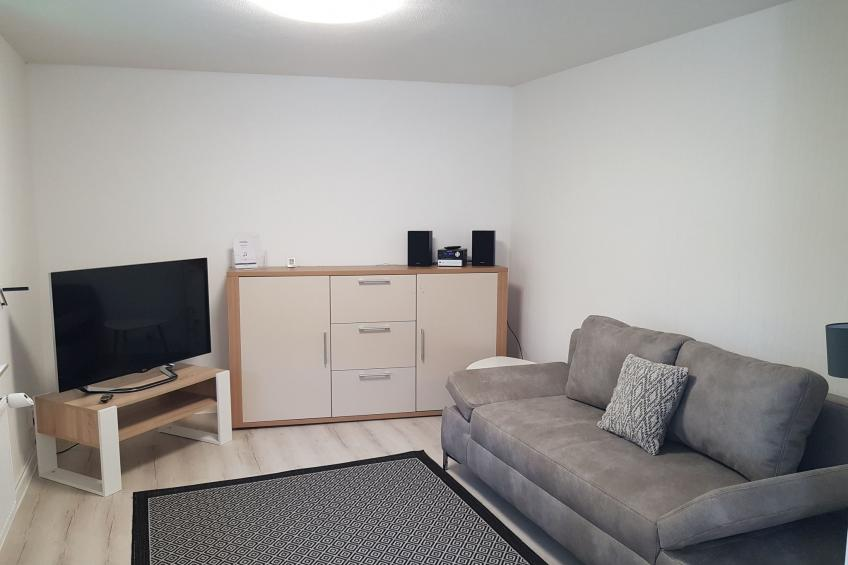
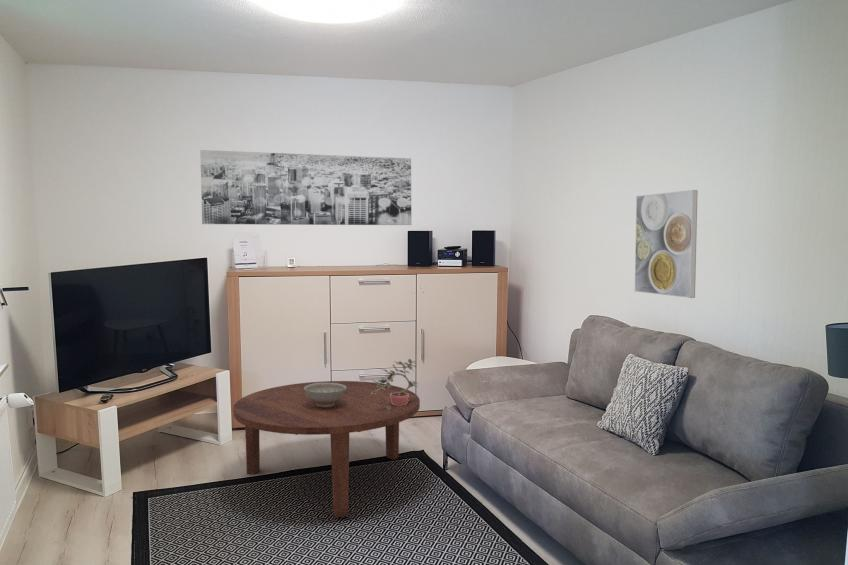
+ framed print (664, 244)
+ coffee table (331, 440)
+ potted plant (392, 381)
+ wall art (311, 189)
+ decorative bowl (325, 395)
